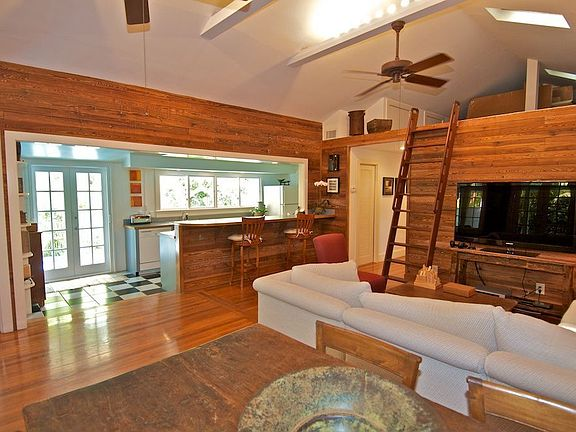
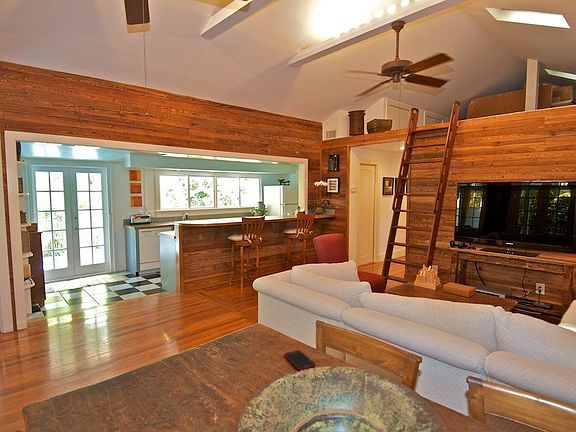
+ cell phone (299, 360)
